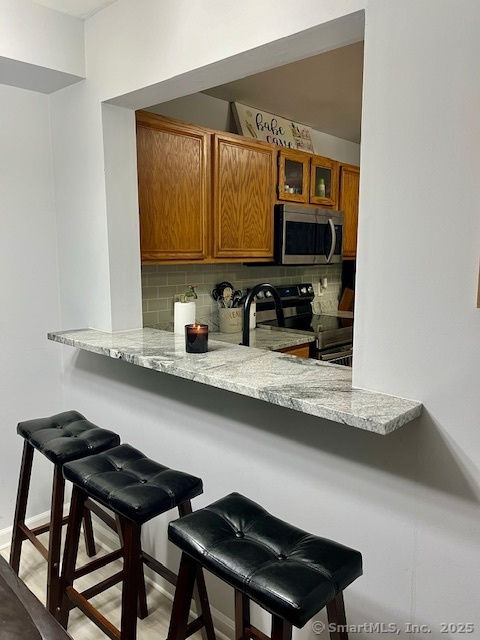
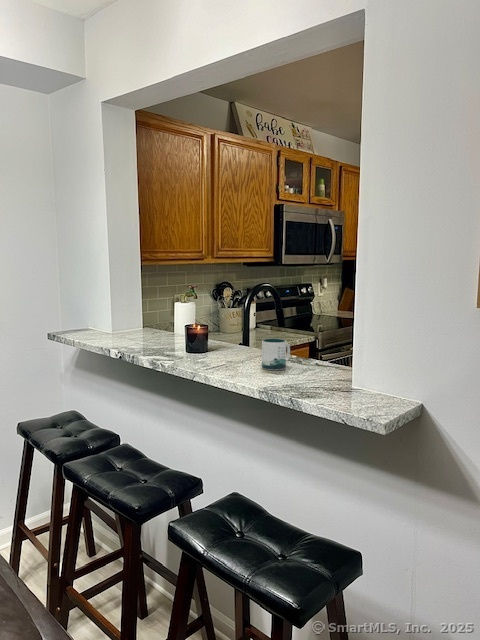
+ mug (277, 353)
